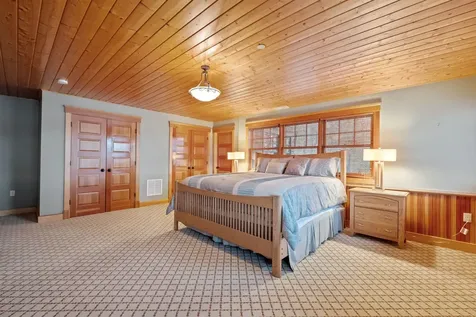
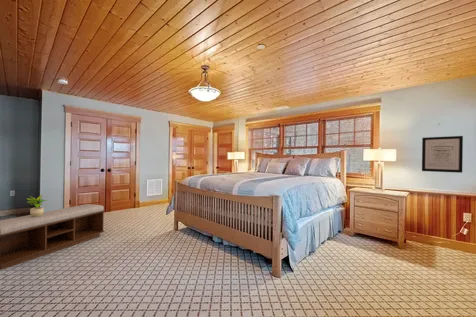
+ wall art (441, 154)
+ bench (52, 230)
+ potted plant (35, 205)
